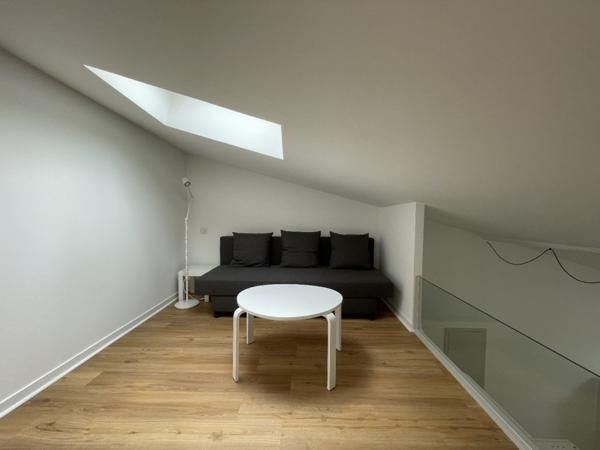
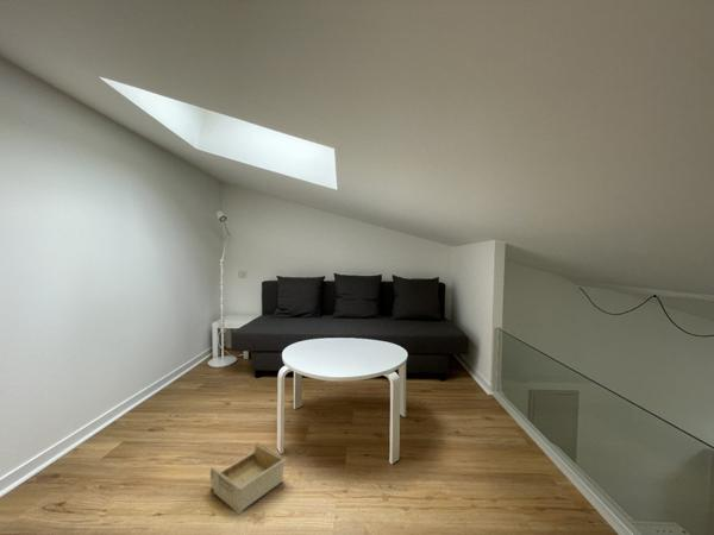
+ storage bin (248, 473)
